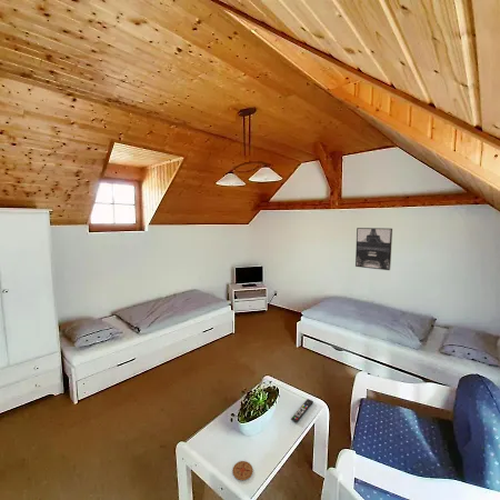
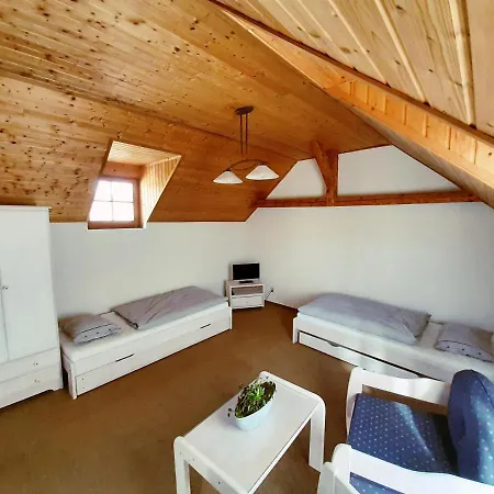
- coaster (242, 470)
- remote control (302, 409)
- wall art (372, 248)
